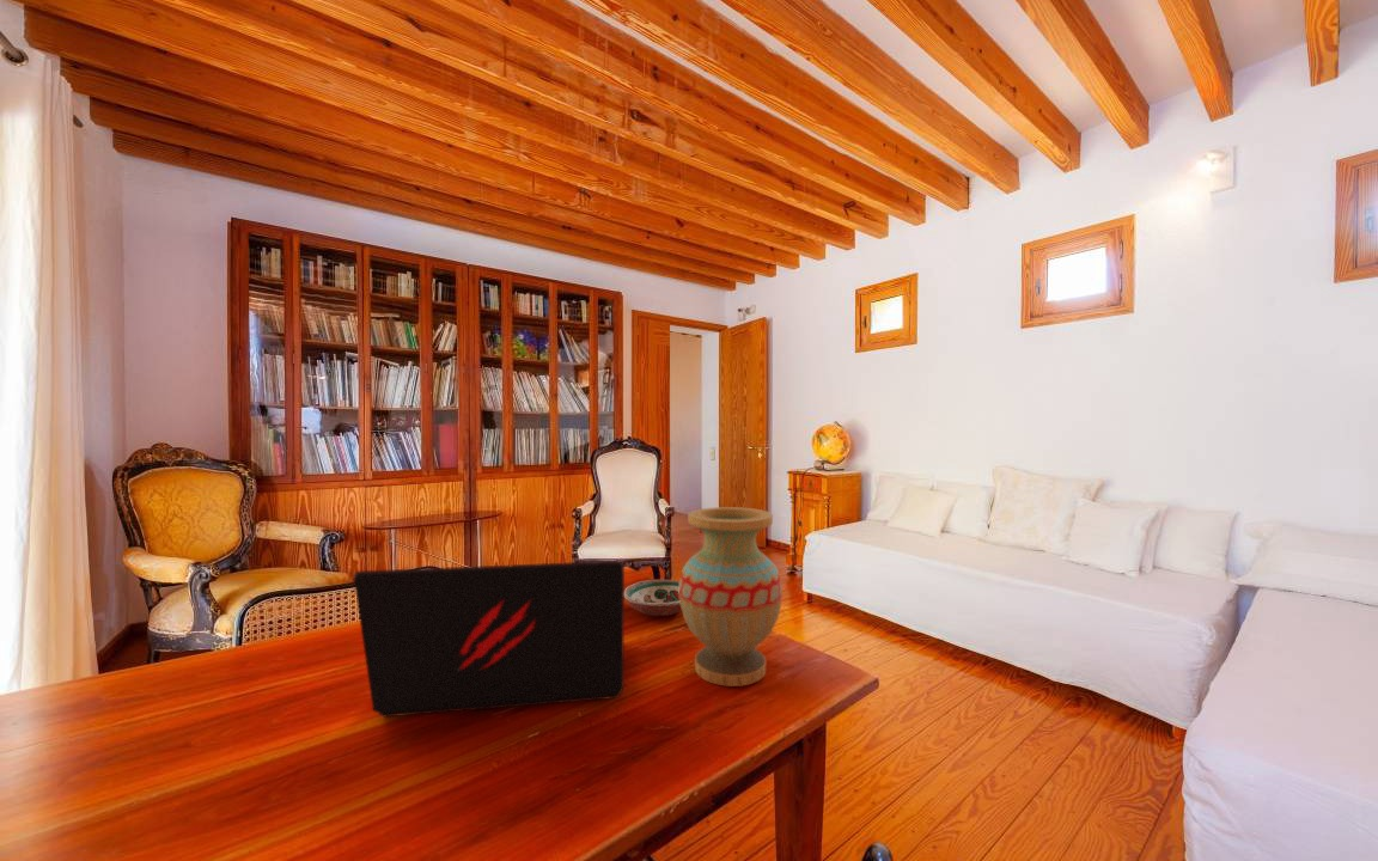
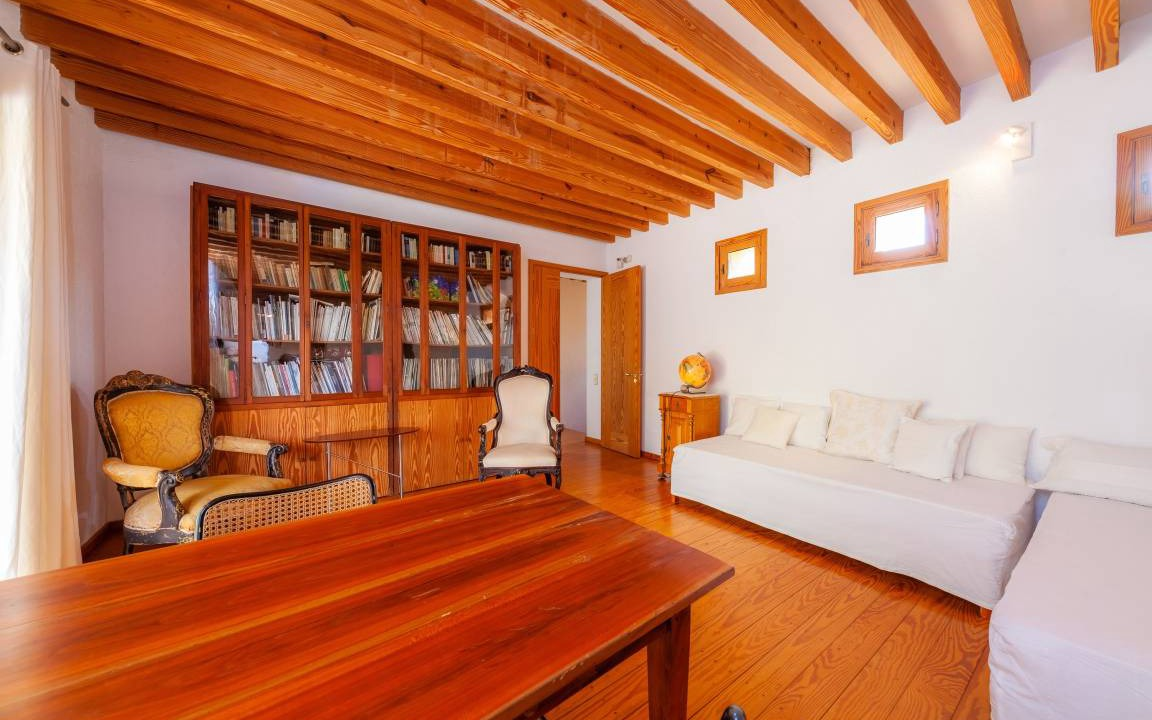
- vase (730, 591)
- laptop (513, 613)
- decorative bowl (660, 599)
